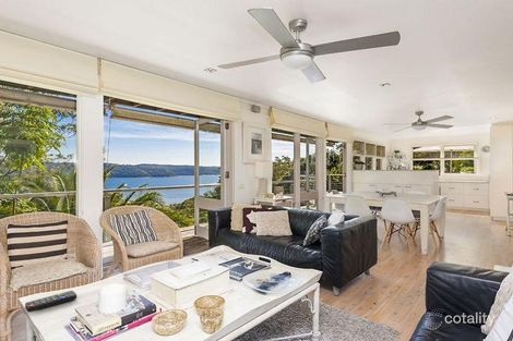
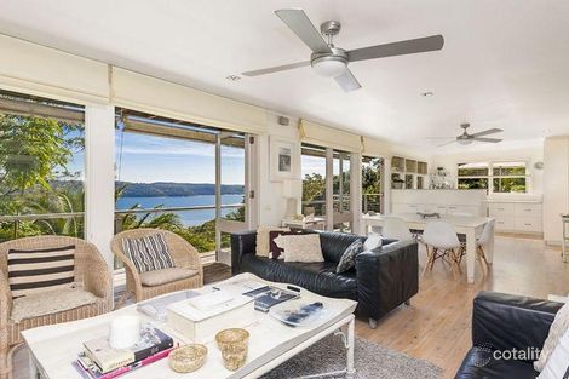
- remote control (51, 300)
